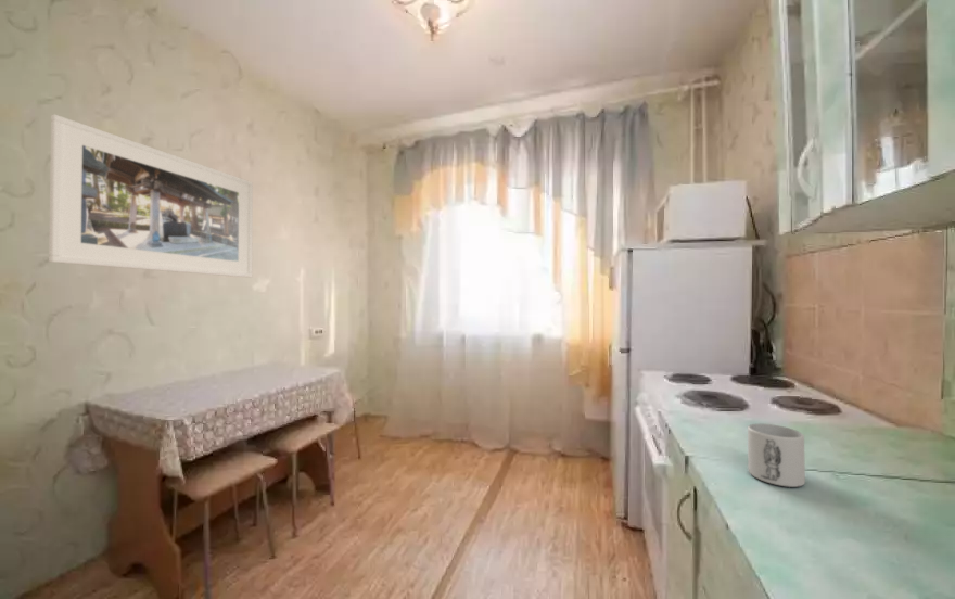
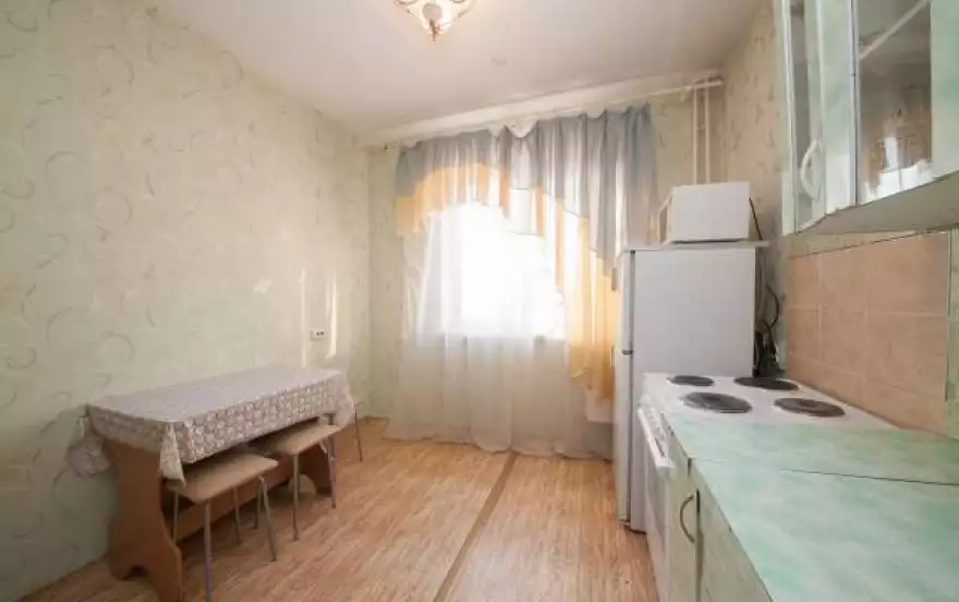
- mug (775, 450)
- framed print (173, 213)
